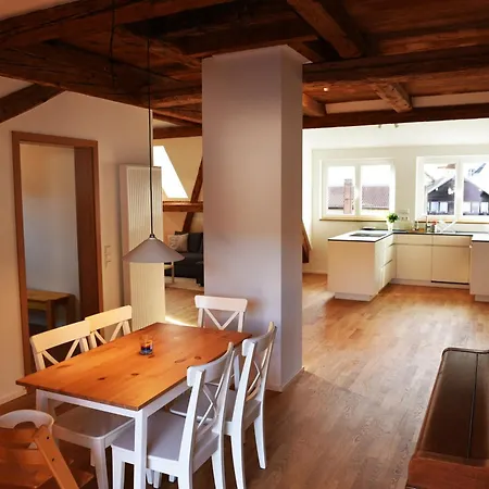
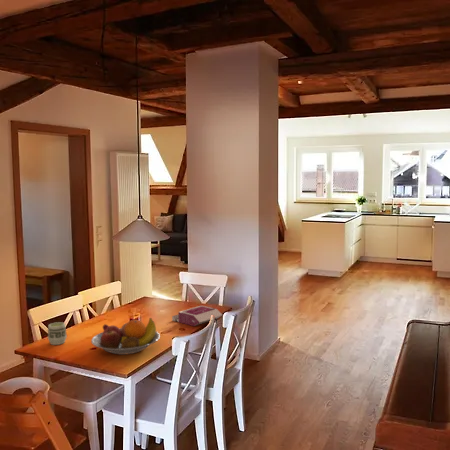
+ book (197, 315)
+ fruit bowl (126, 334)
+ cup (57, 333)
